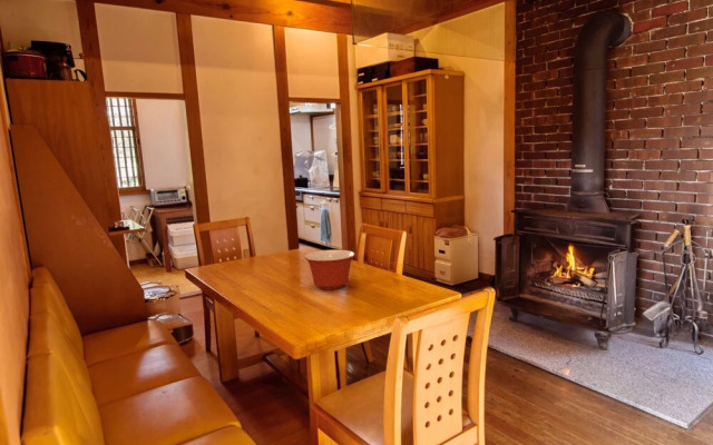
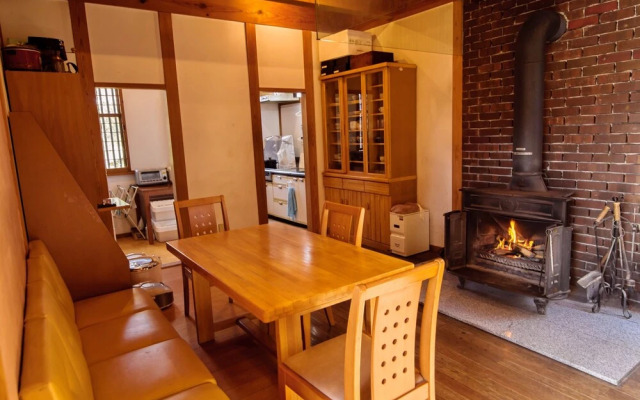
- mixing bowl (330, 270)
